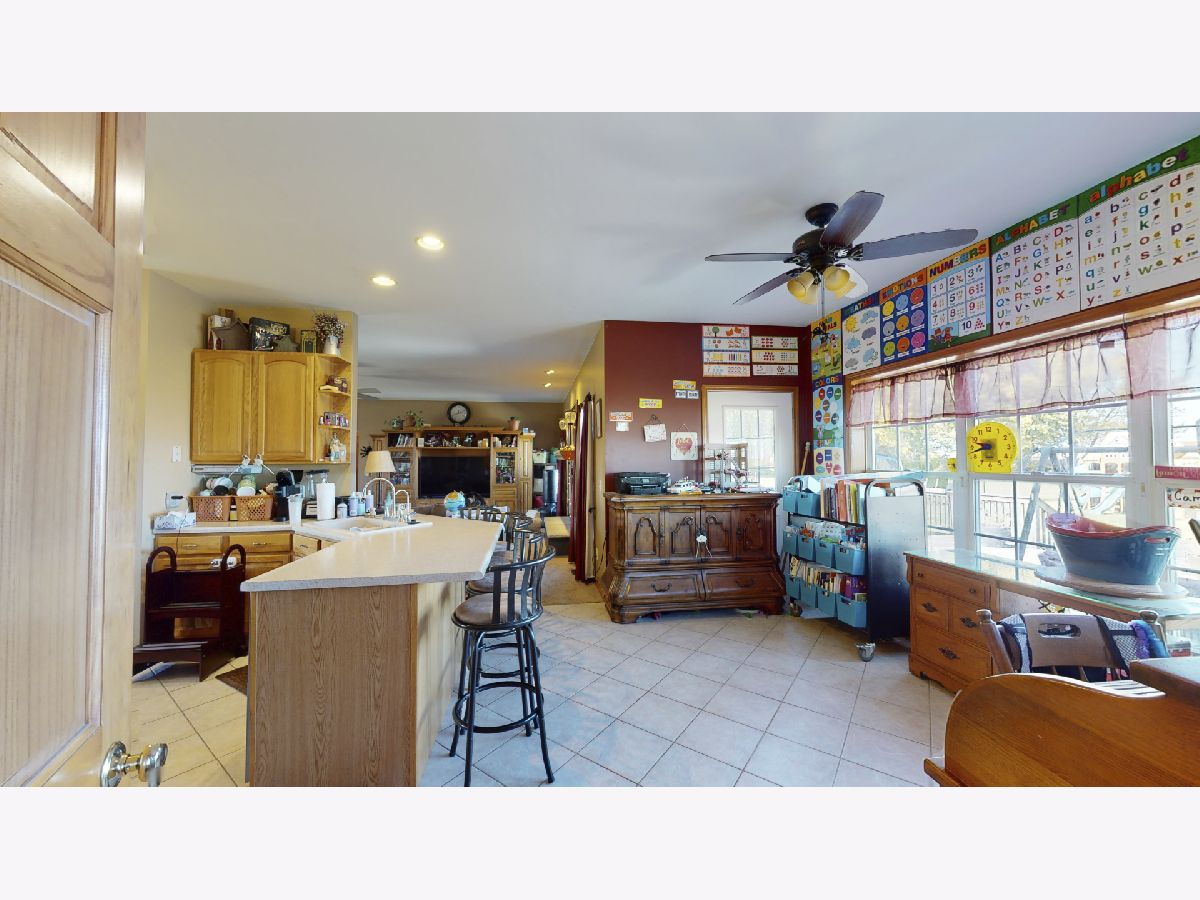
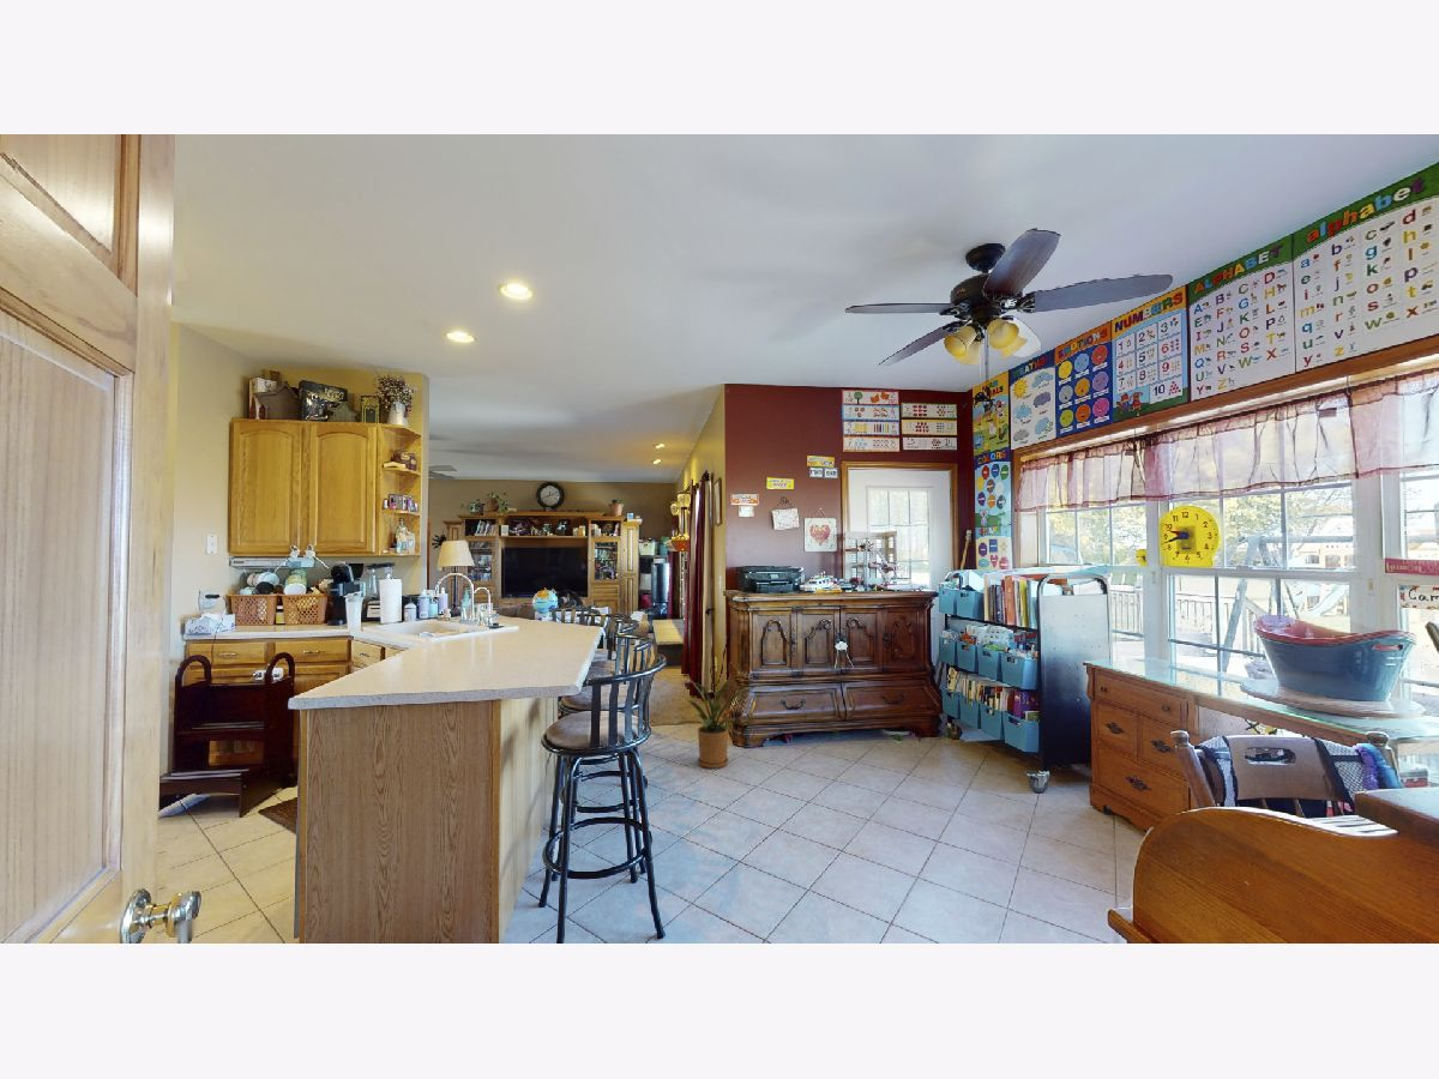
+ house plant (714, 721)
